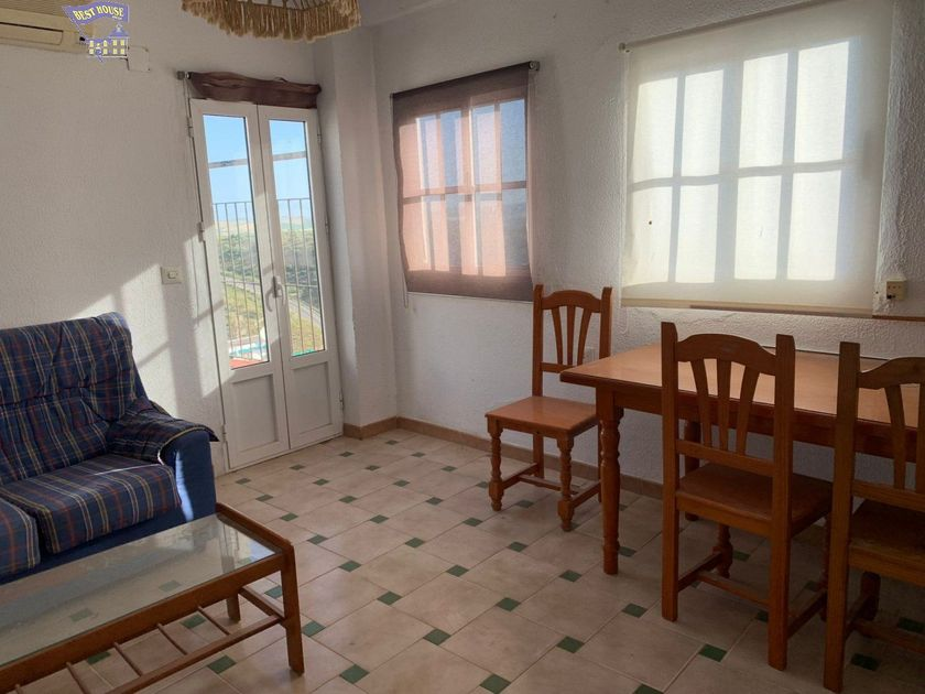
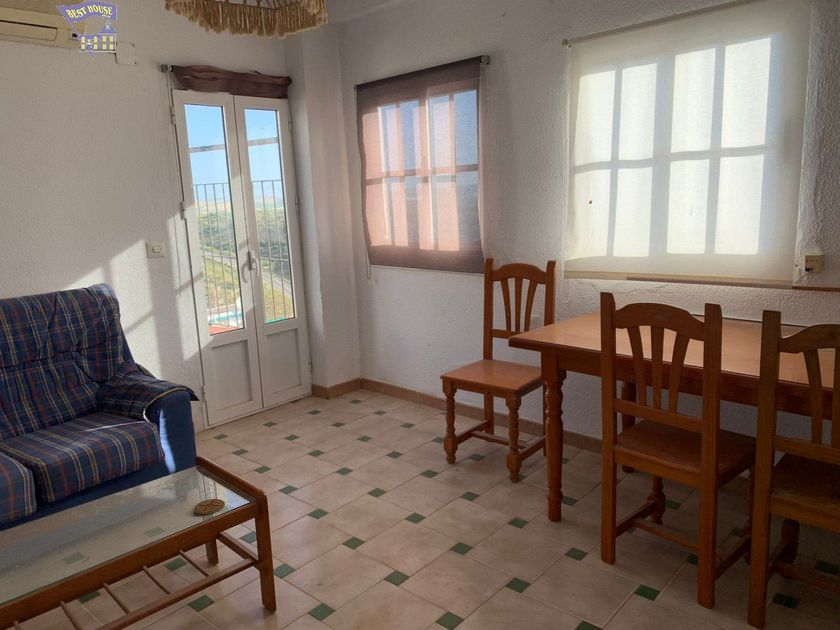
+ coaster (209, 506)
